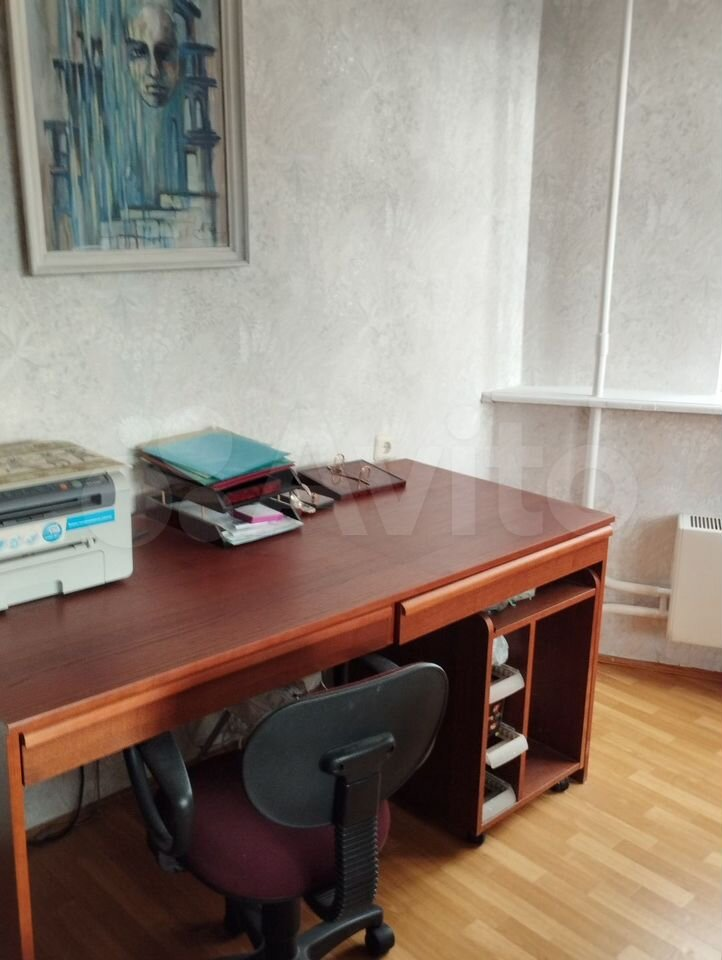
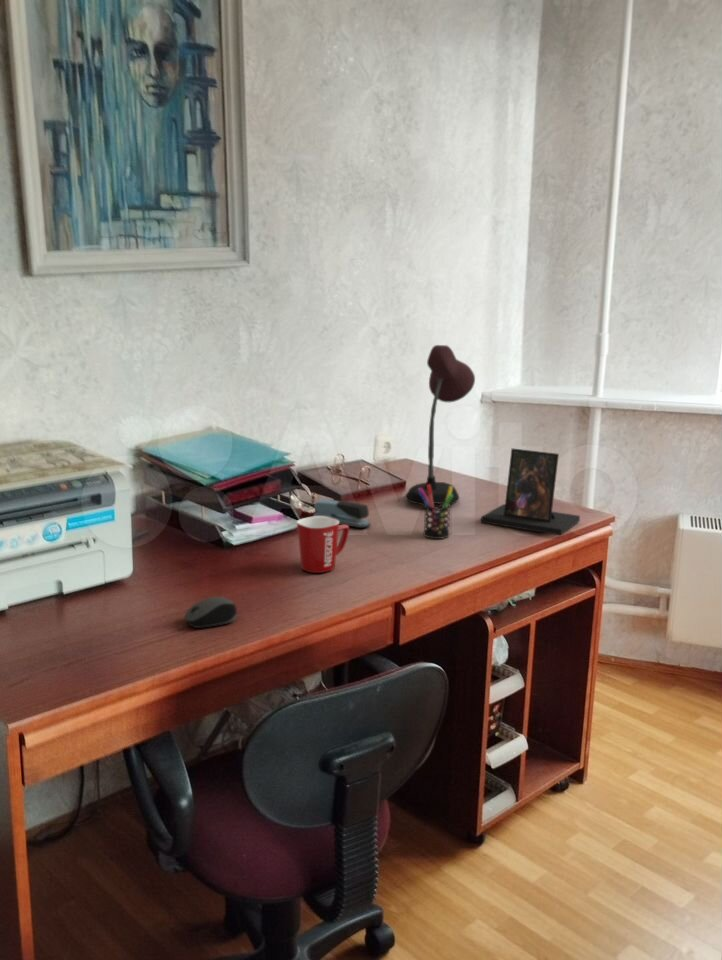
+ photo frame (532, 486)
+ mug (325, 542)
+ computer mouse (211, 610)
+ pen holder (438, 509)
+ desk lamp (433, 423)
+ stapler (341, 511)
